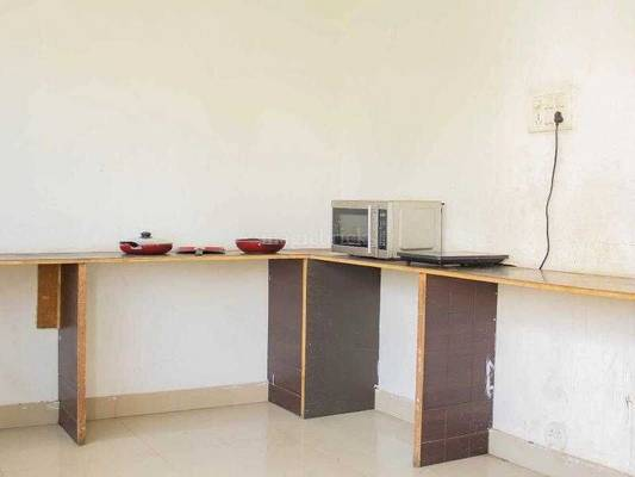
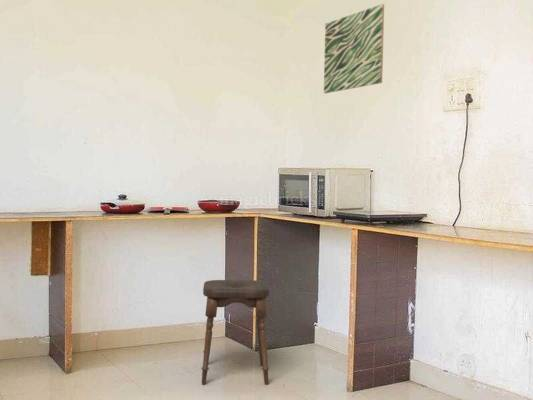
+ stool (257, 329)
+ wall art (352, 51)
